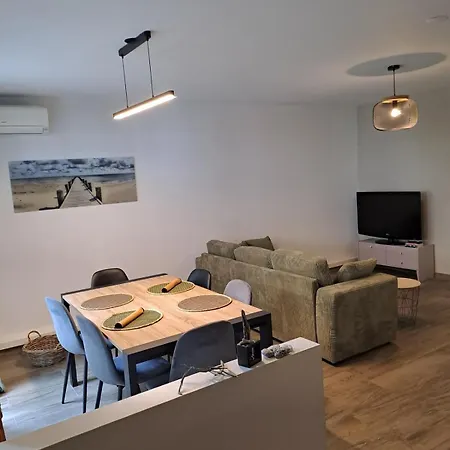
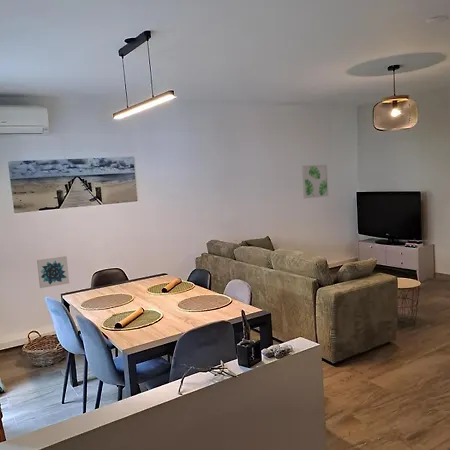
+ wall art (315, 181)
+ wall art (53, 271)
